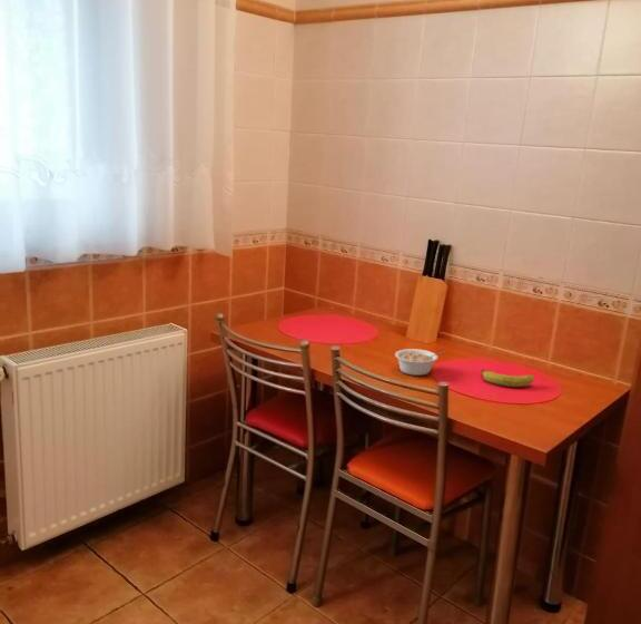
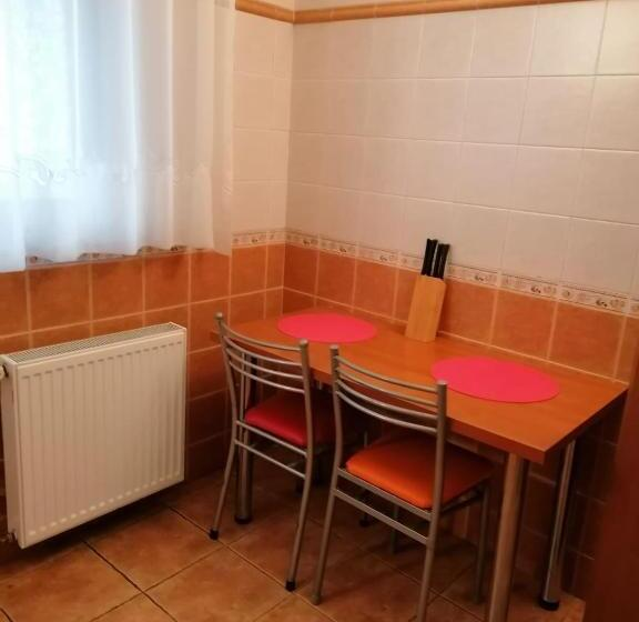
- fruit (503, 376)
- legume (416, 361)
